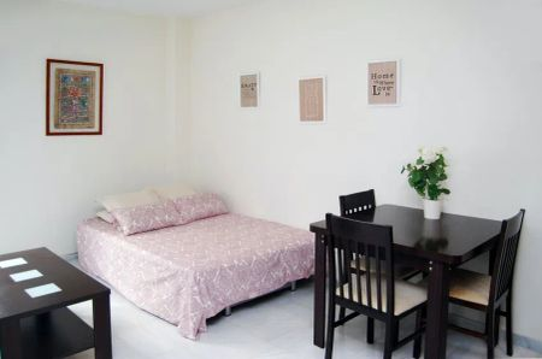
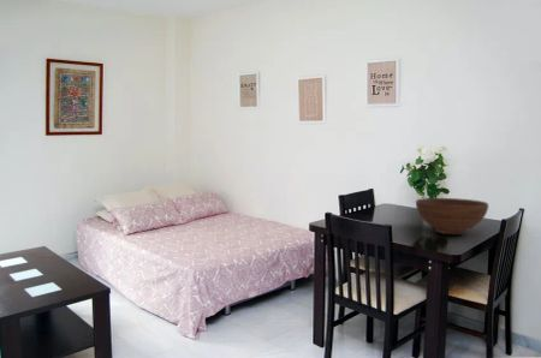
+ fruit bowl (450, 216)
